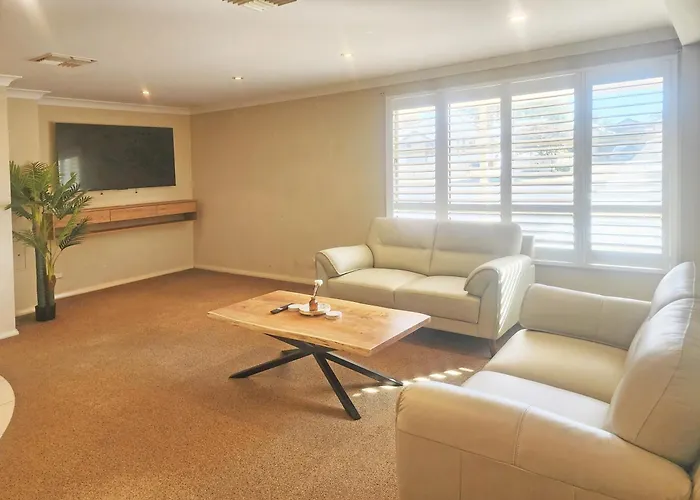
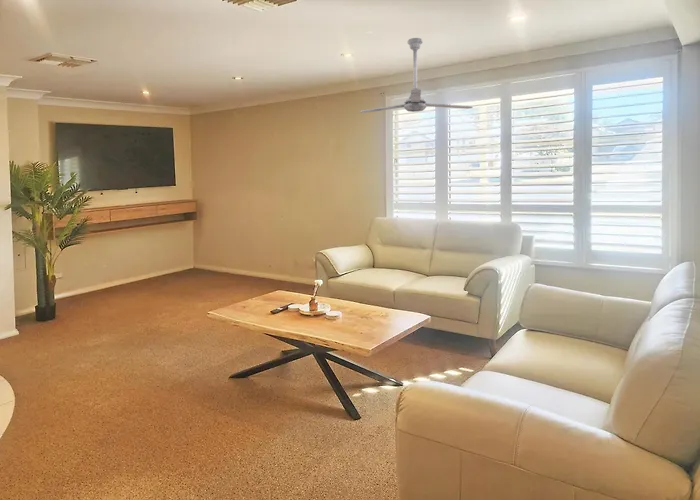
+ ceiling fan (415, 71)
